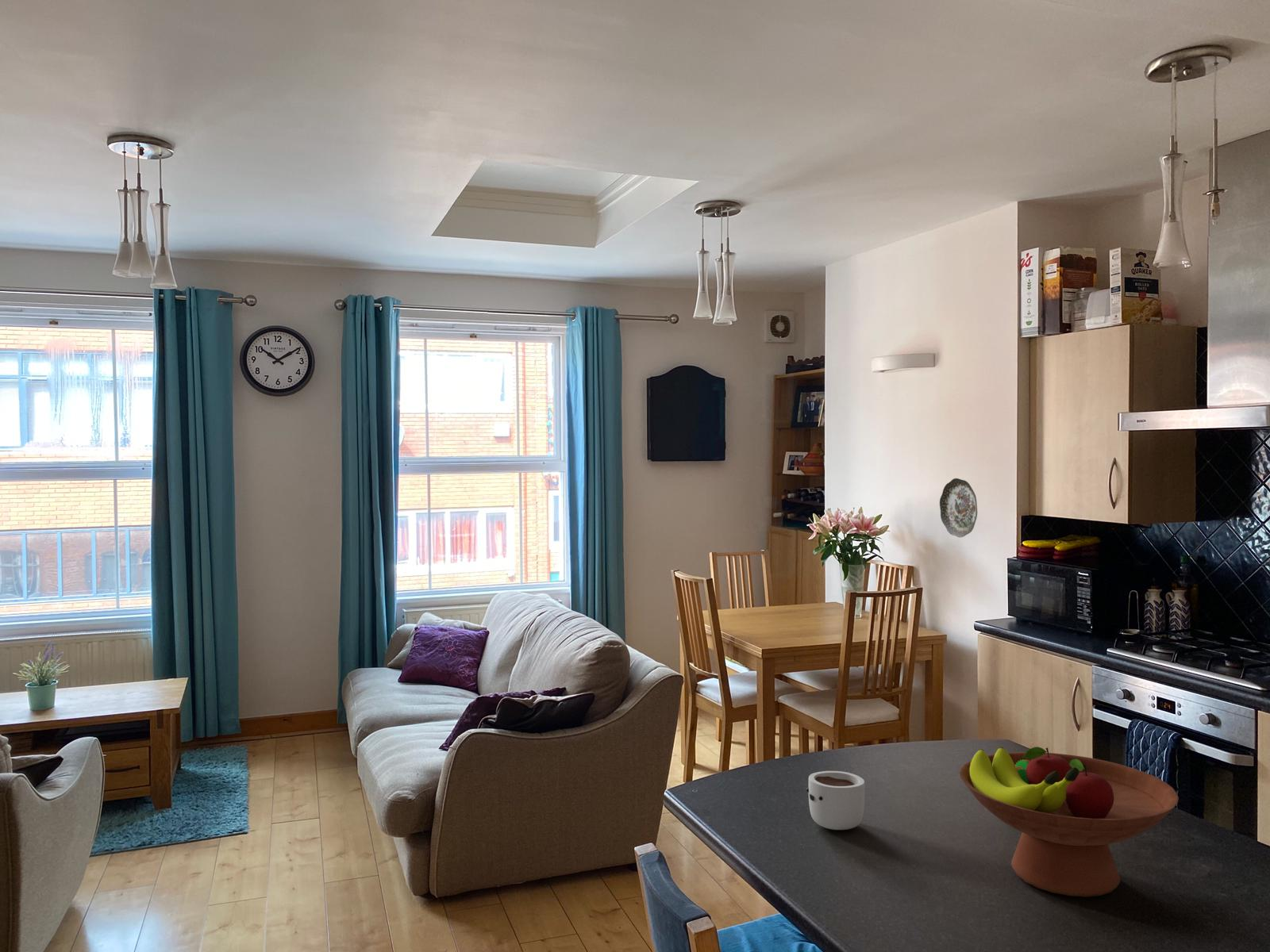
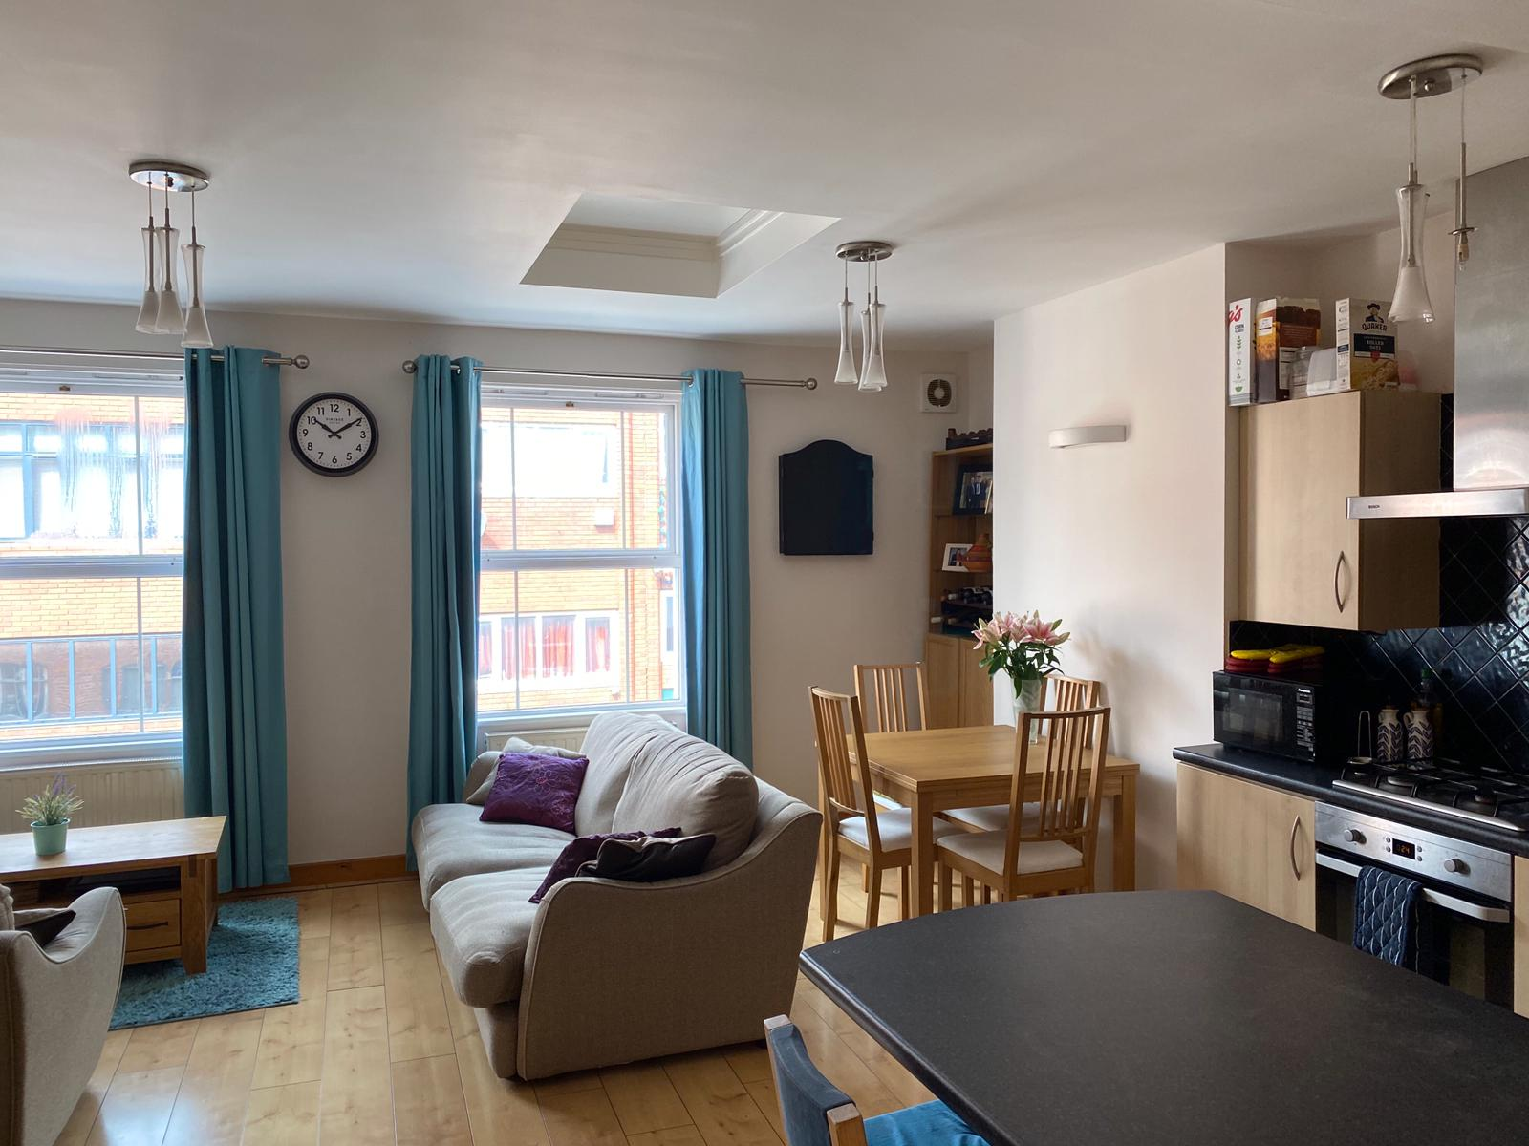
- fruit bowl (1064, 811)
- decorative plate (960, 507)
- mug (834, 800)
